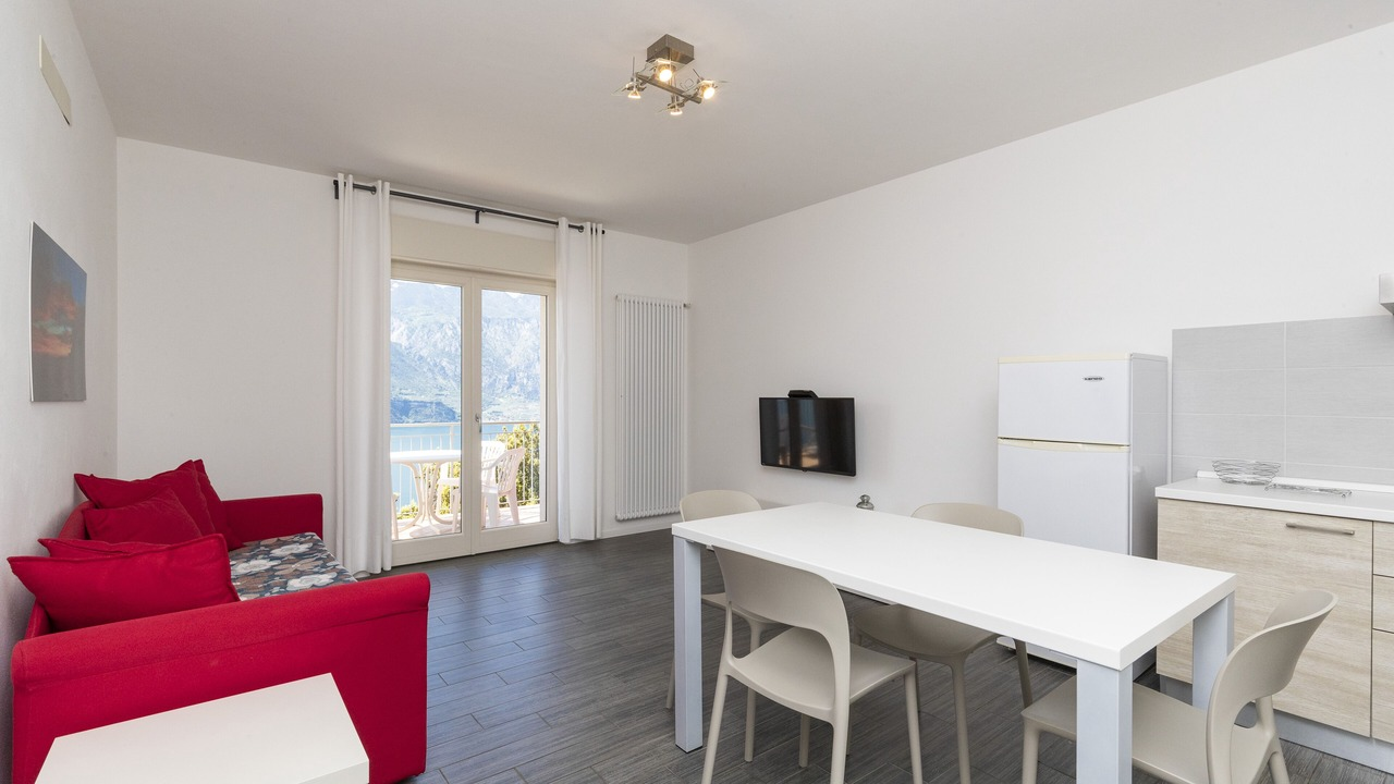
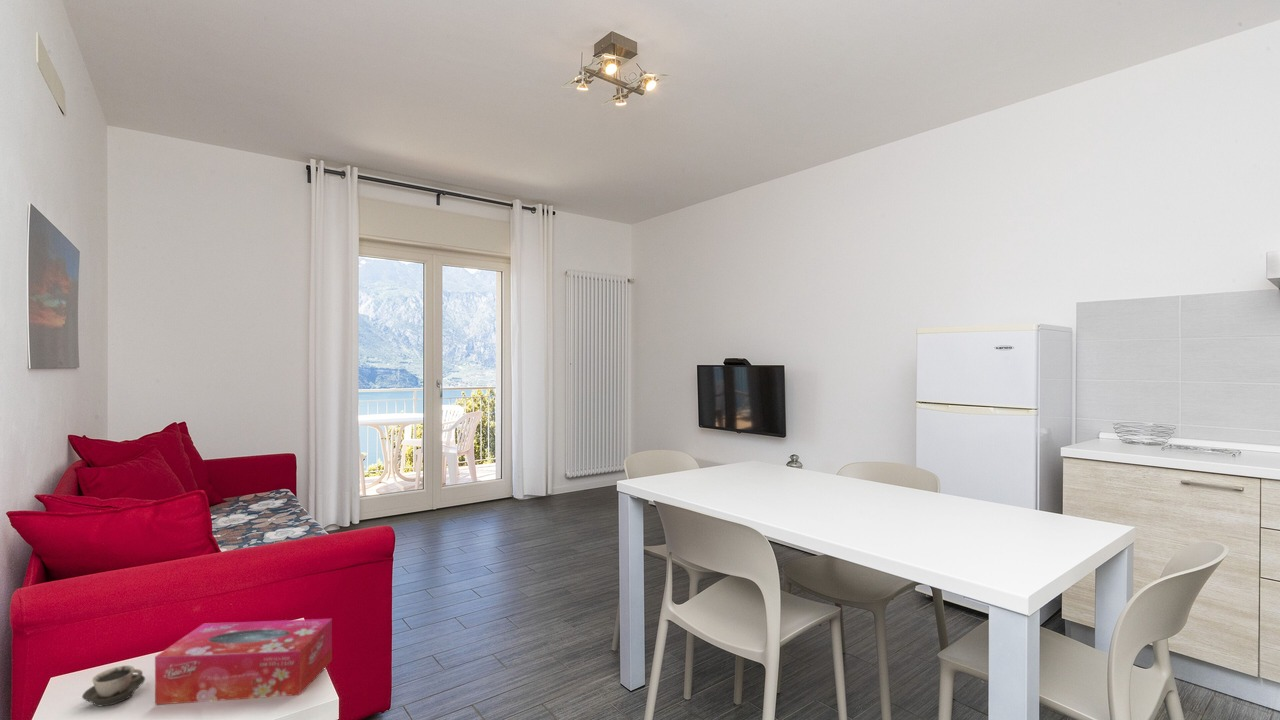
+ cup (114, 685)
+ tissue box (249, 658)
